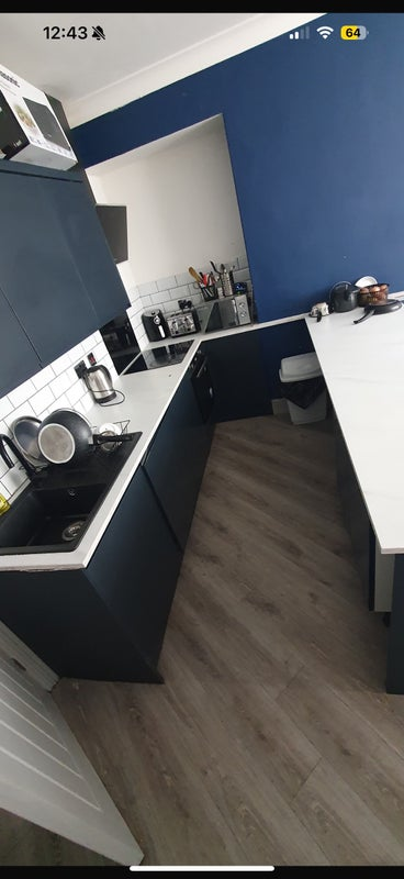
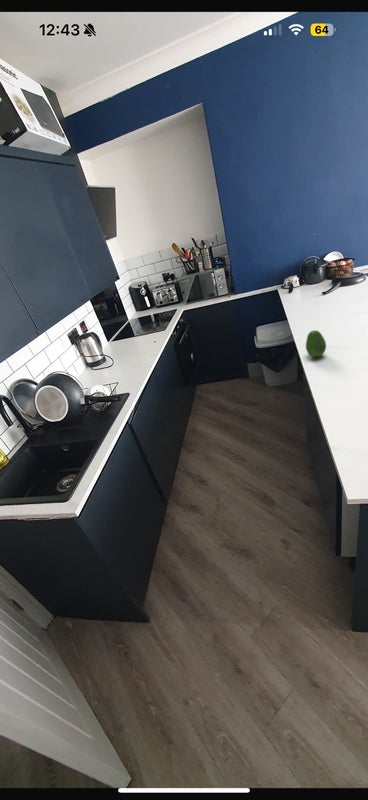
+ fruit (315, 344)
